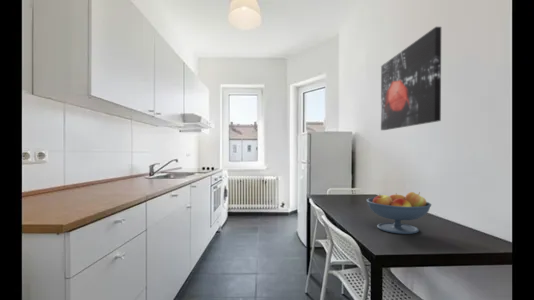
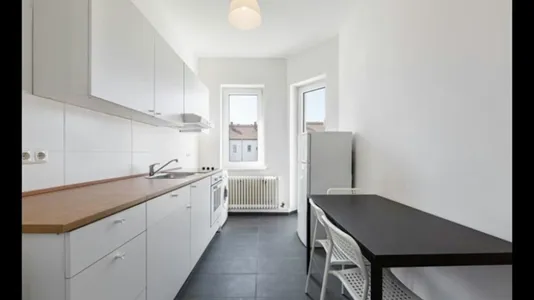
- fruit bowl (397, 210)
- wall art (405, 88)
